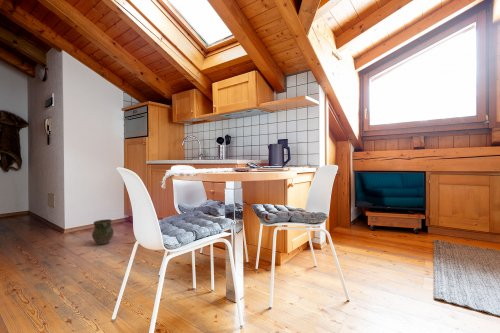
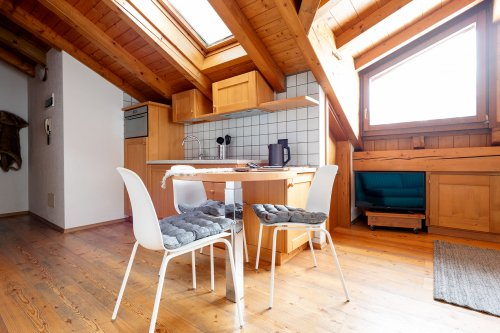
- ceramic jug (103, 232)
